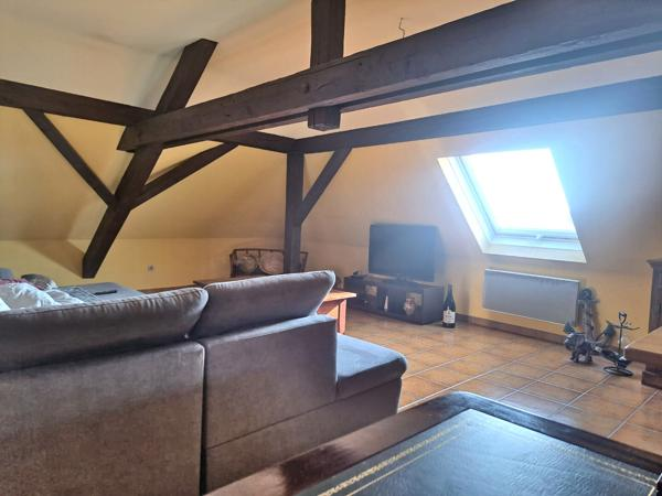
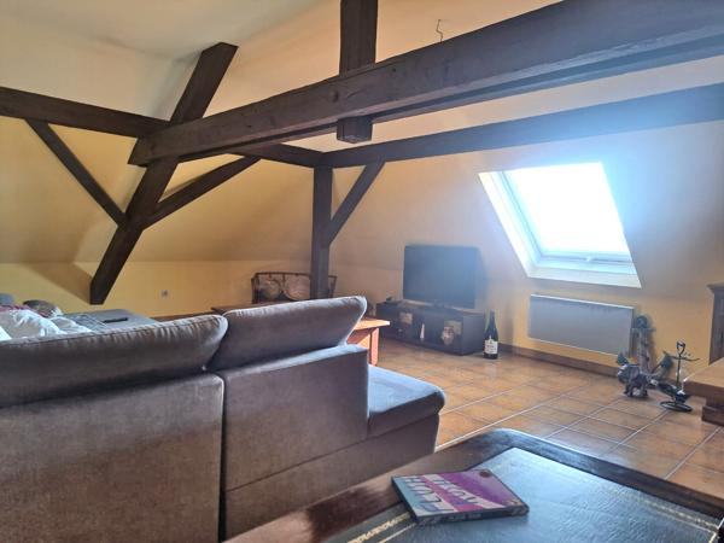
+ video game case (456, 494)
